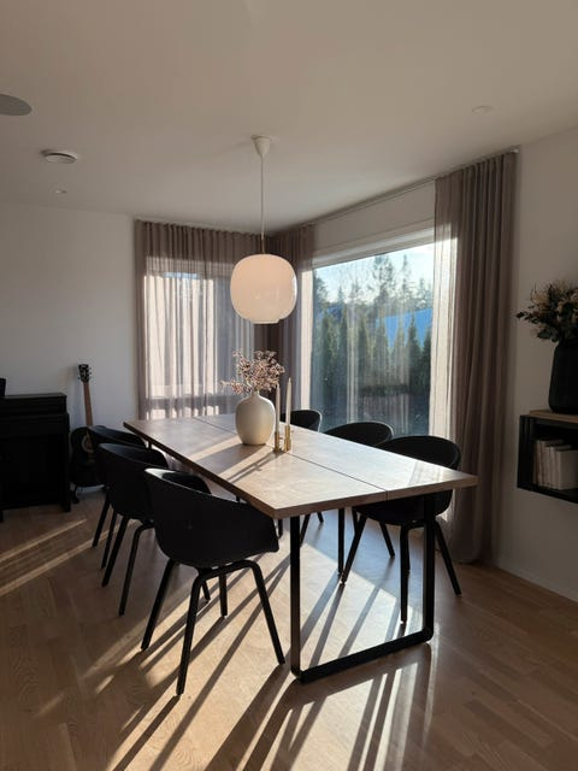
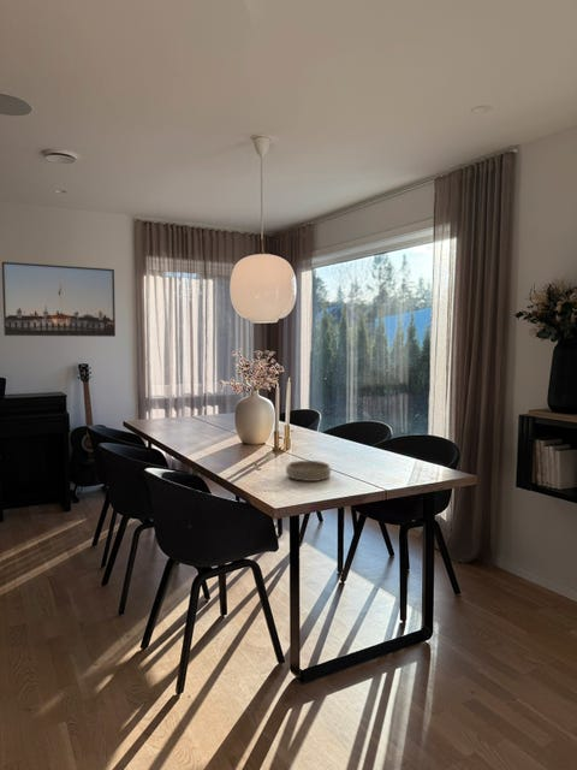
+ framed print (61, 301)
+ bowl (308, 470)
